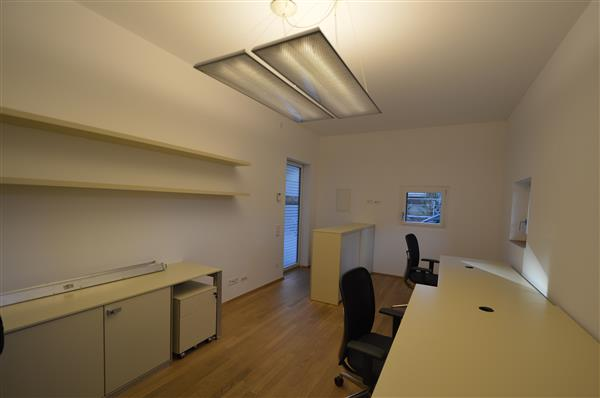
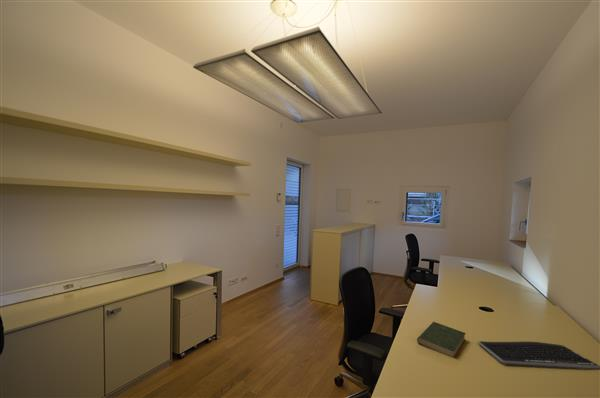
+ keyboard (535, 353)
+ book (441, 337)
